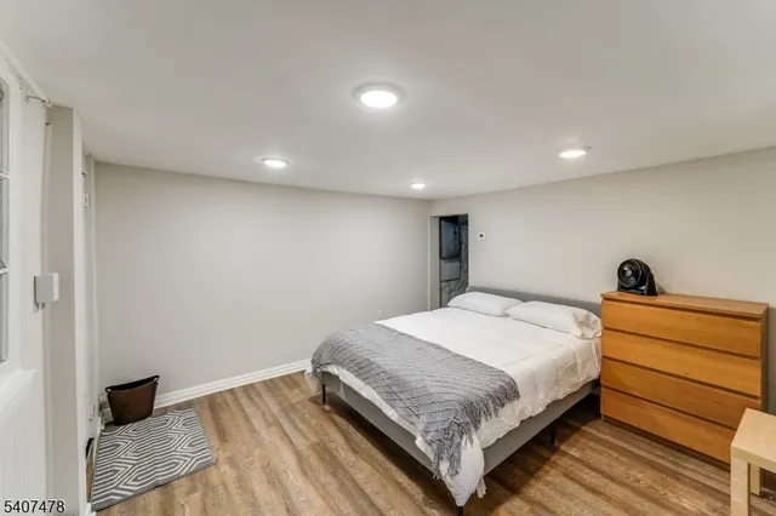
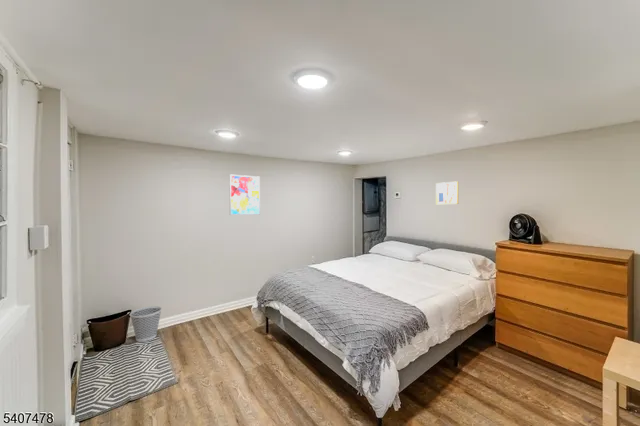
+ wall art (446, 193)
+ wastebasket (146, 324)
+ wall art (245, 195)
